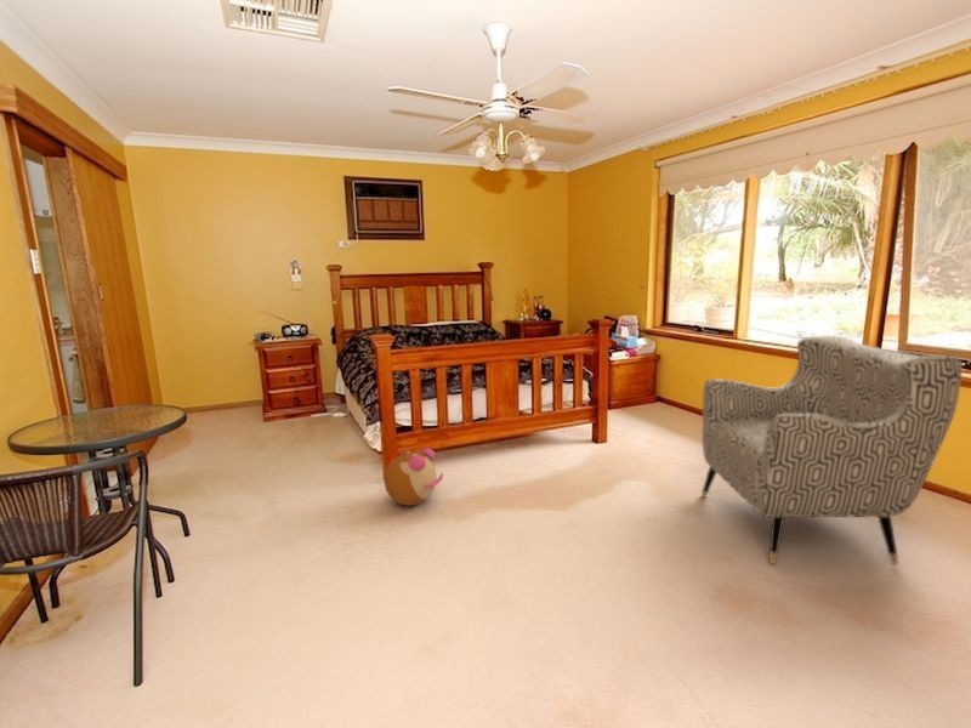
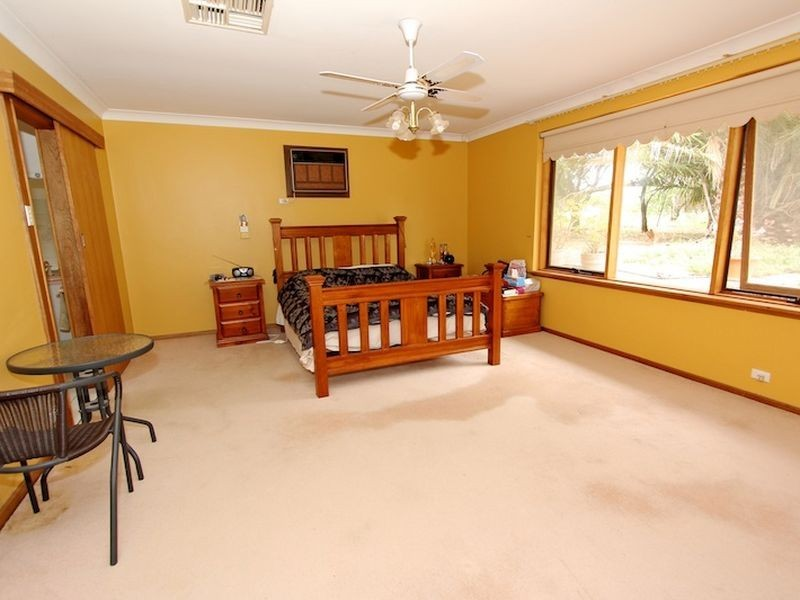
- armchair (811, 439)
- plush toy (411, 477)
